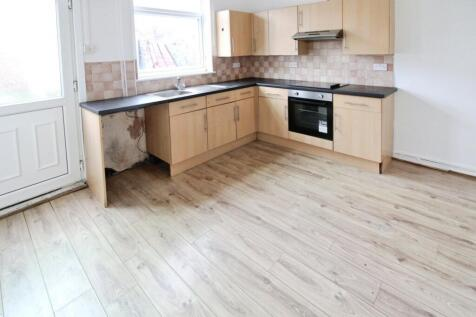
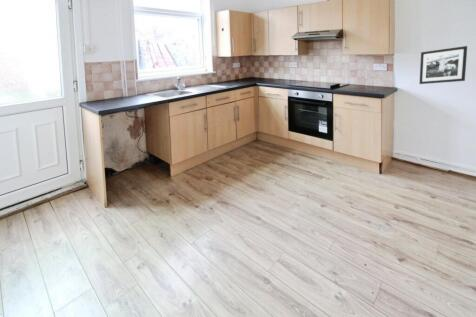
+ picture frame (442, 66)
